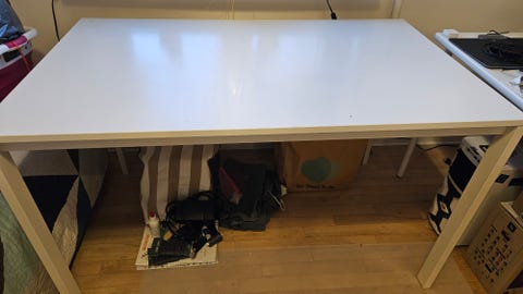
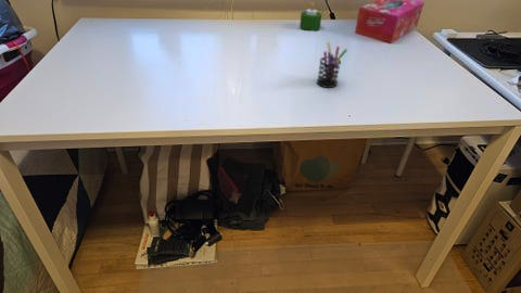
+ tissue box (390, 17)
+ pen holder (332, 64)
+ candle (310, 14)
